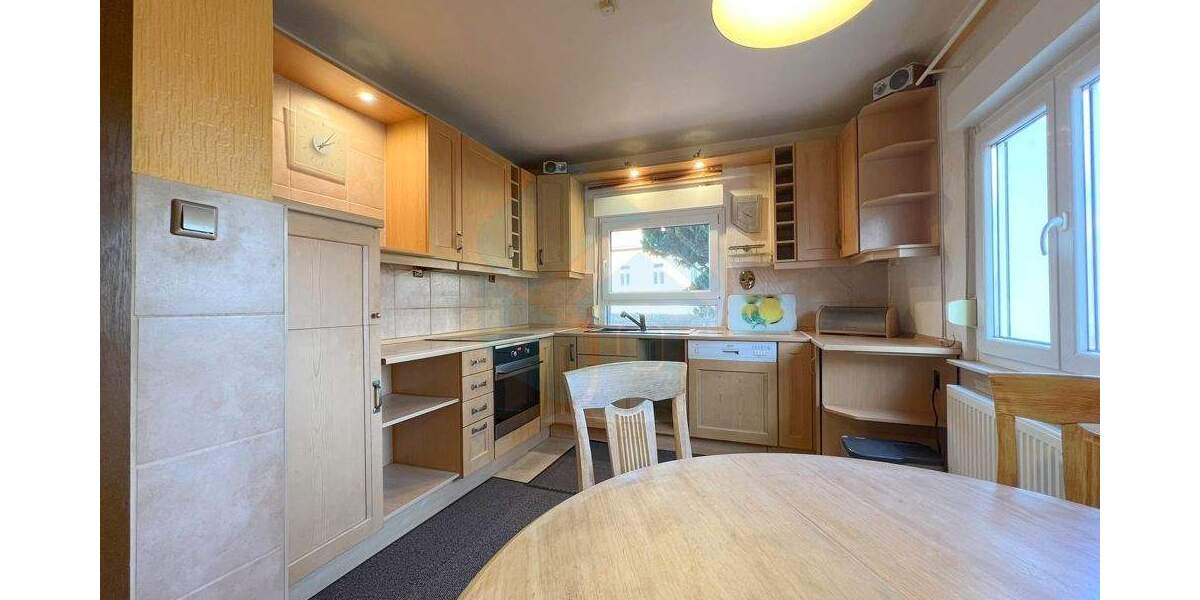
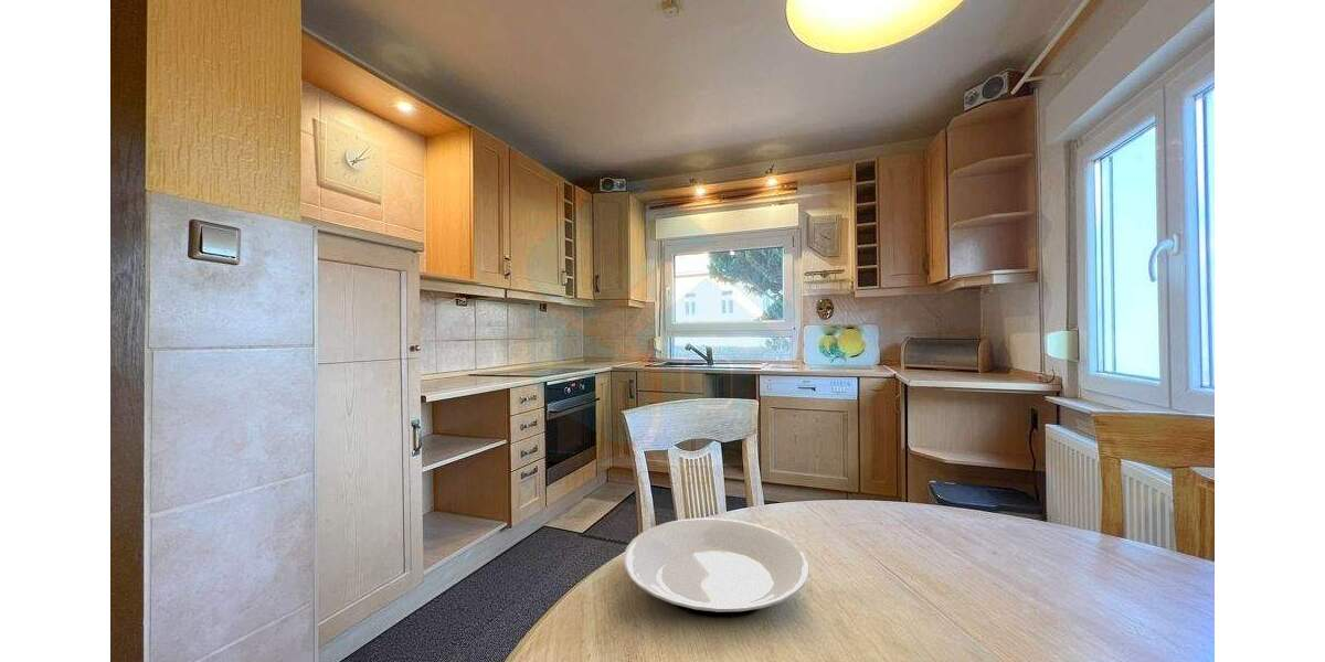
+ plate (714, 568)
